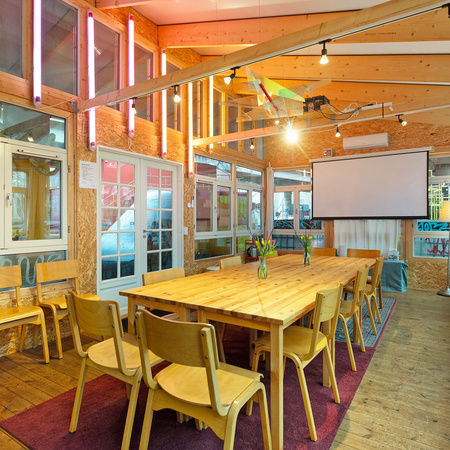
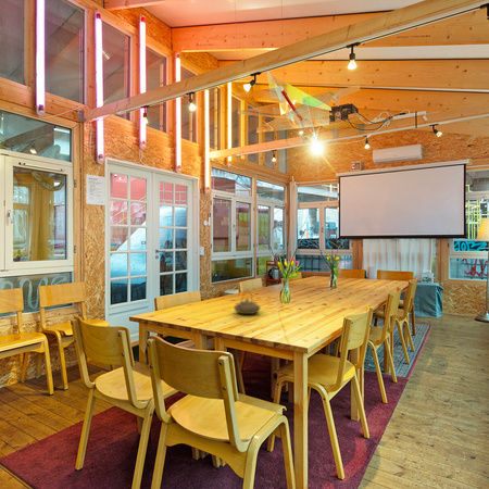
+ teapot (246, 302)
